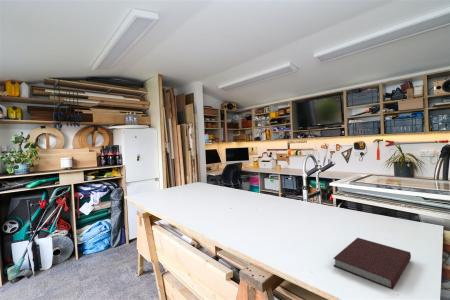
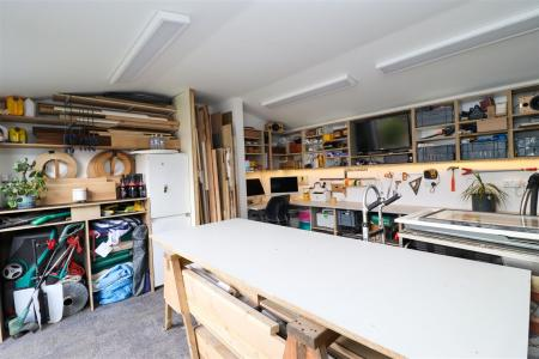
- notebook (372, 259)
